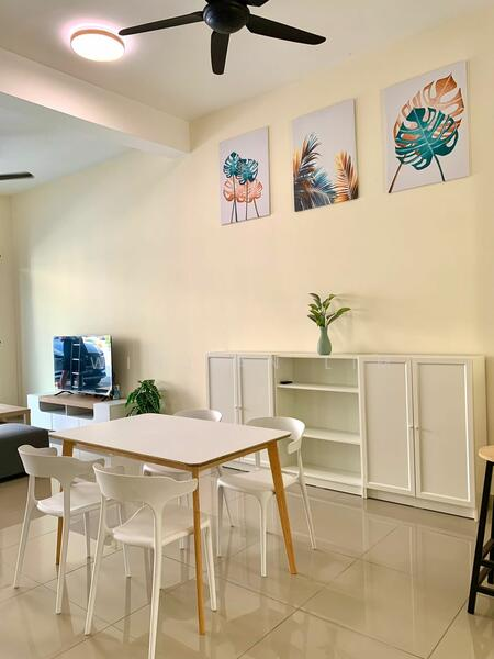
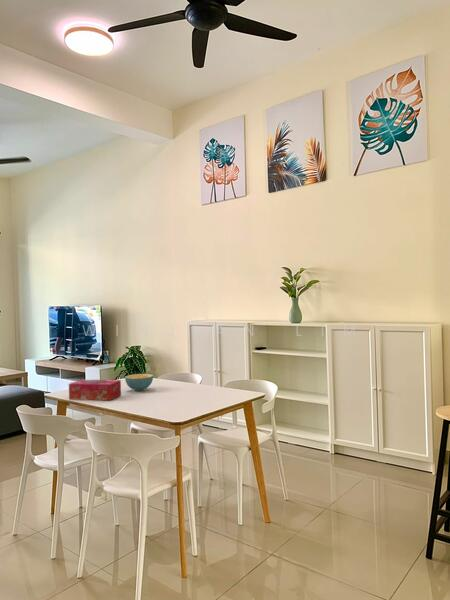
+ cereal bowl (139, 383)
+ tissue box (95, 389)
